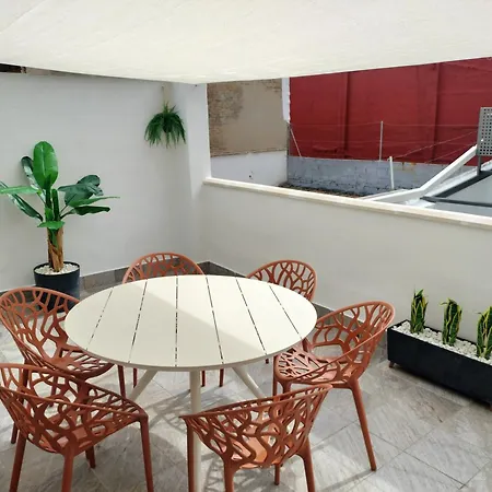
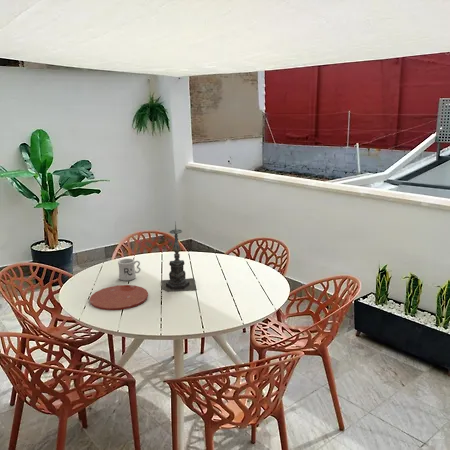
+ plate (119, 297)
+ mug (129, 269)
+ candle holder (177, 253)
